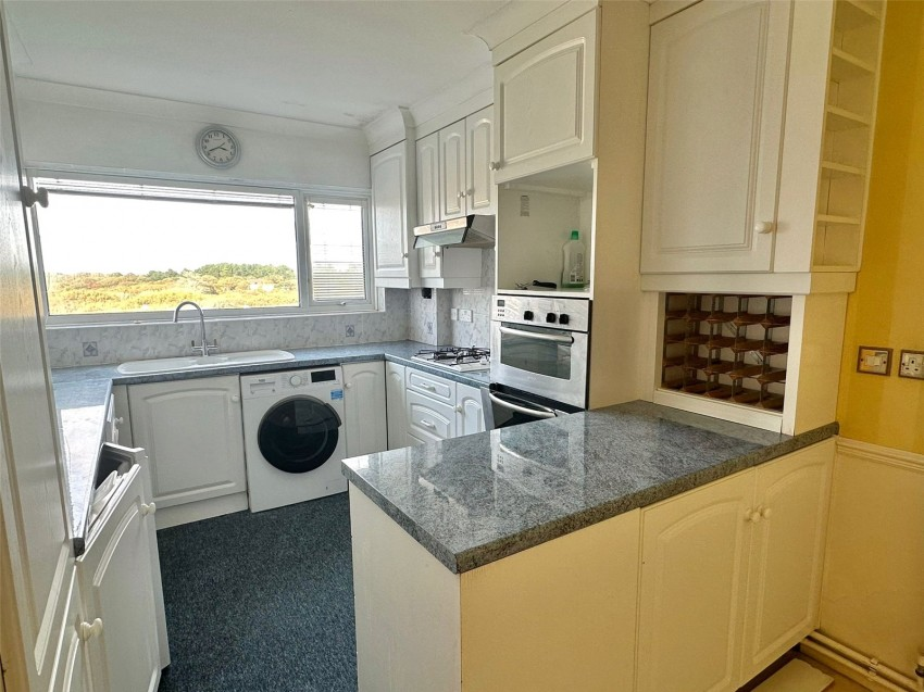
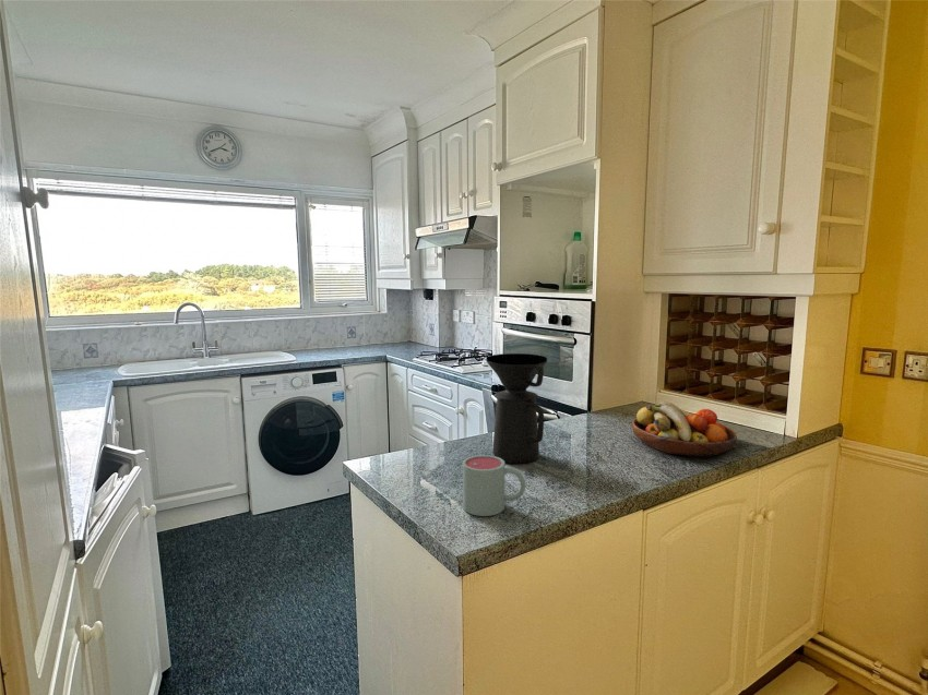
+ mug (493, 484)
+ fruit bowl (682, 423)
+ coffee maker (515, 407)
